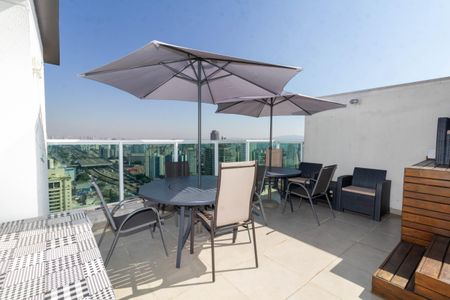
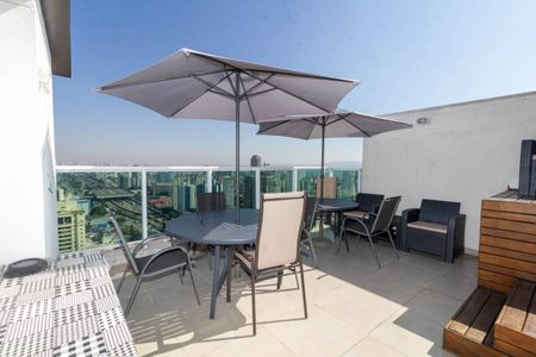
+ mortar (26, 265)
